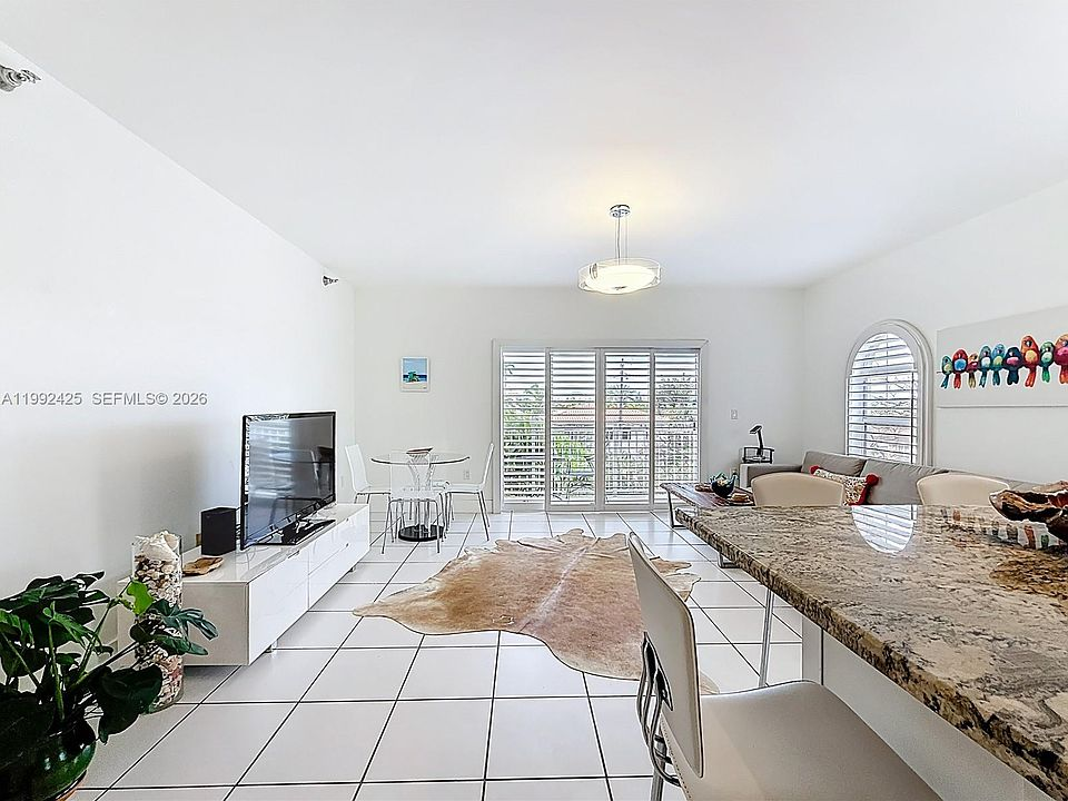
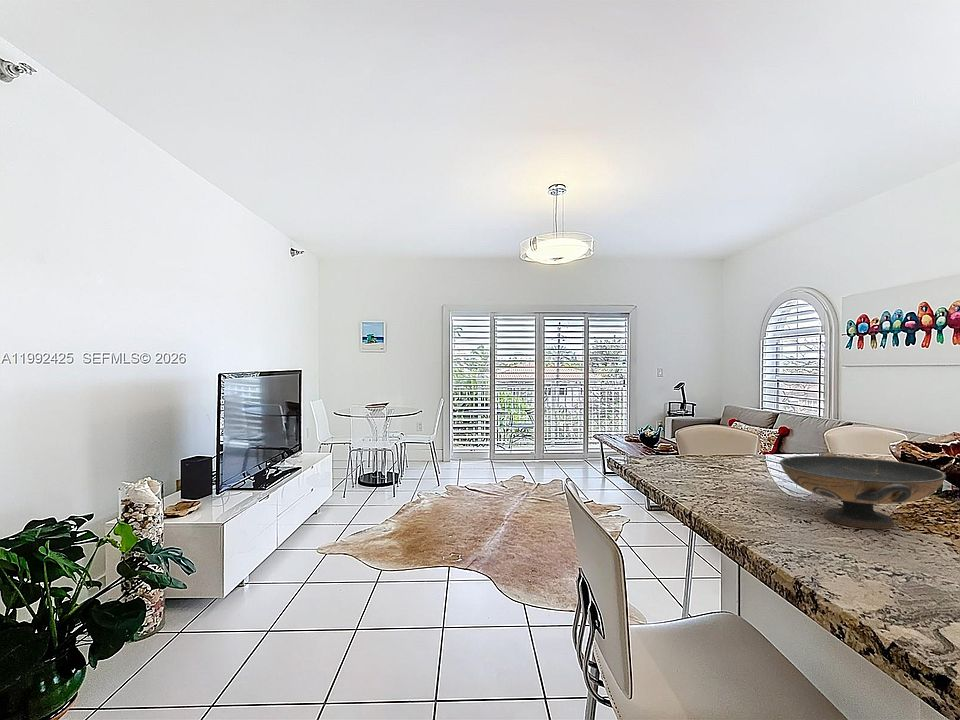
+ decorative bowl (857, 492)
